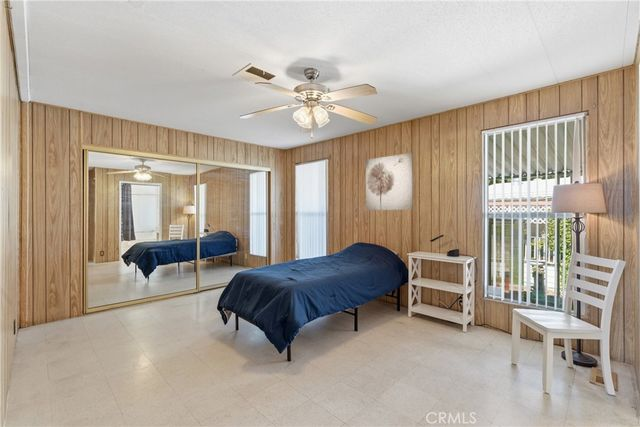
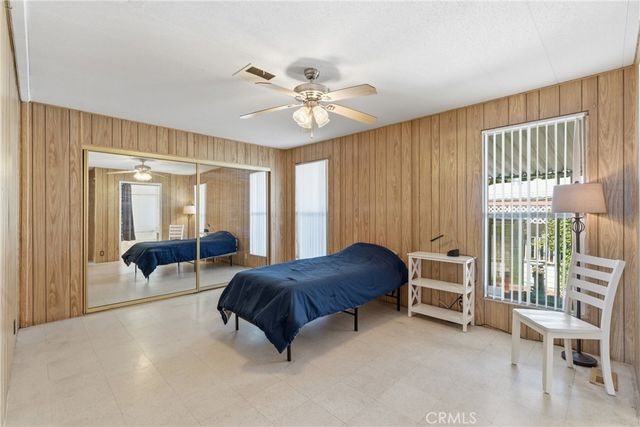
- wall art (387, 183)
